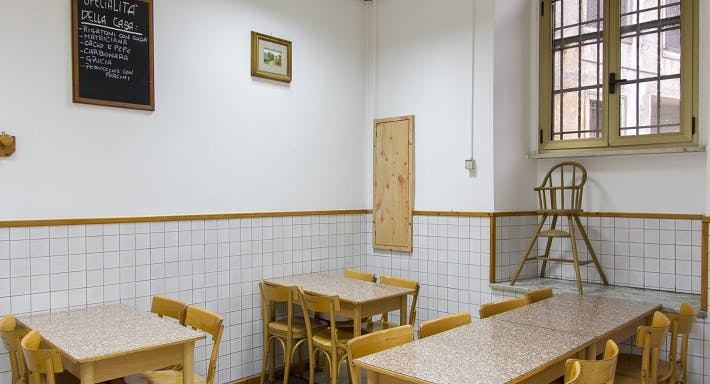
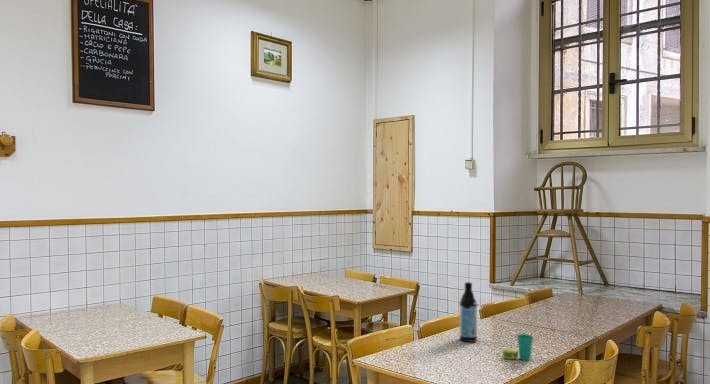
+ cup (518, 346)
+ water bottle (468, 311)
